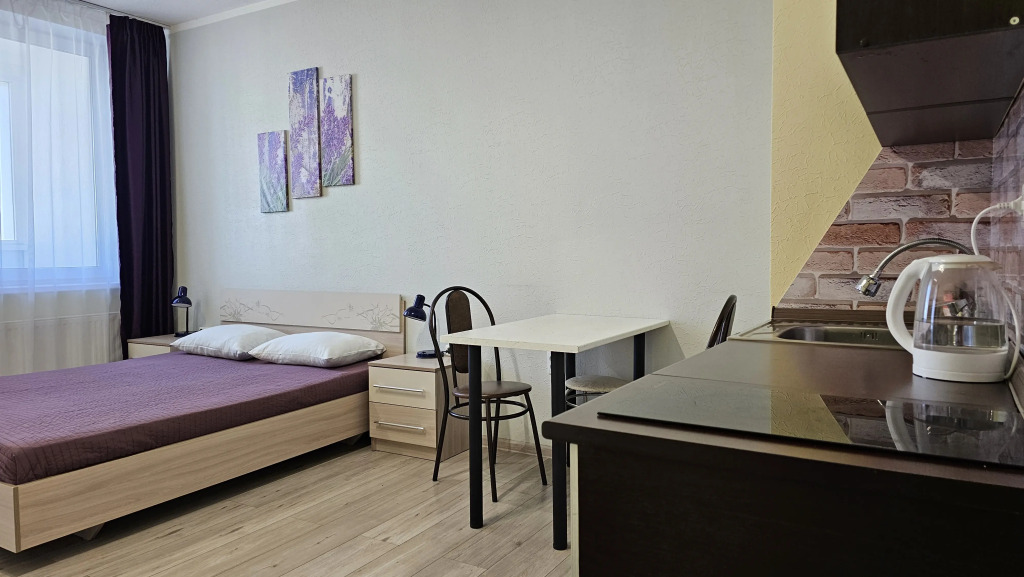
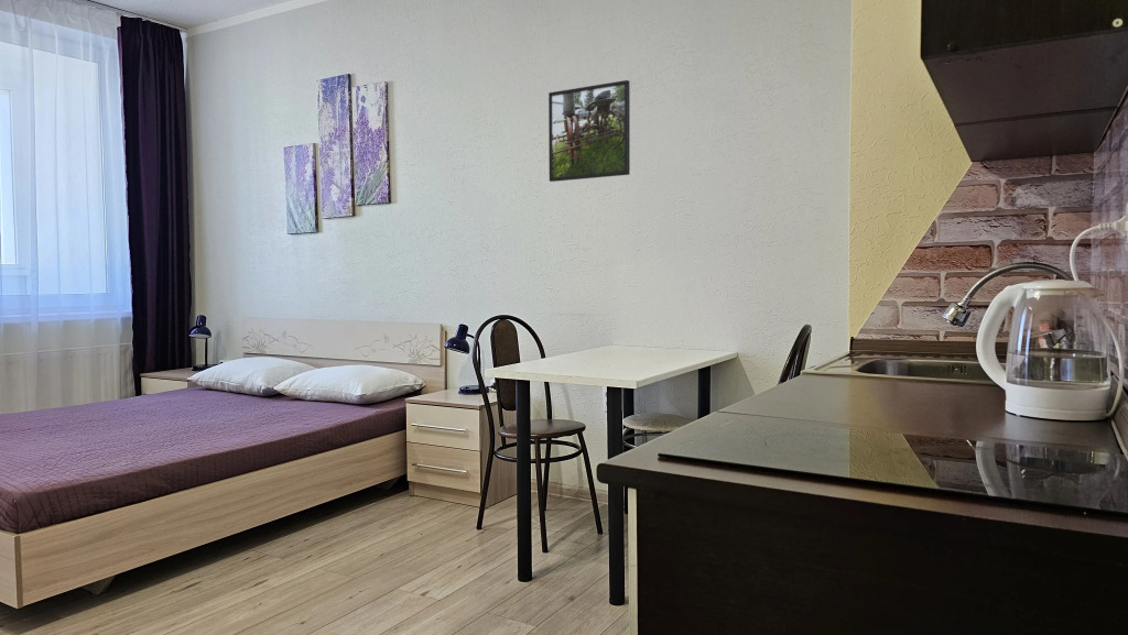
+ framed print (587, 132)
